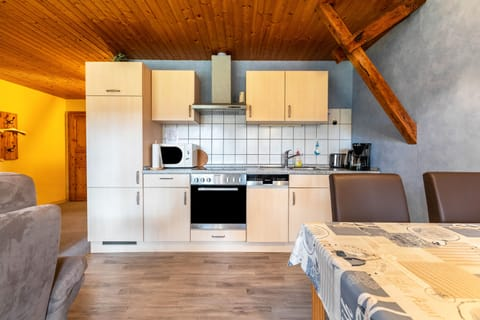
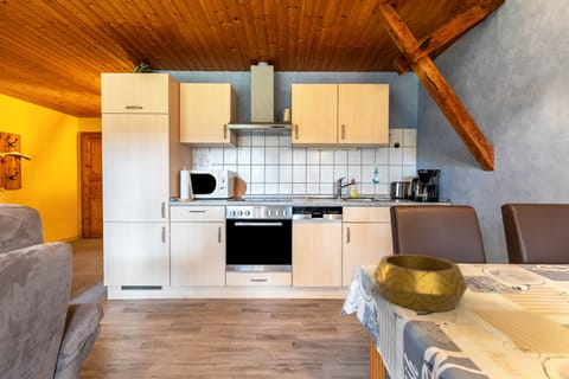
+ decorative bowl (417, 280)
